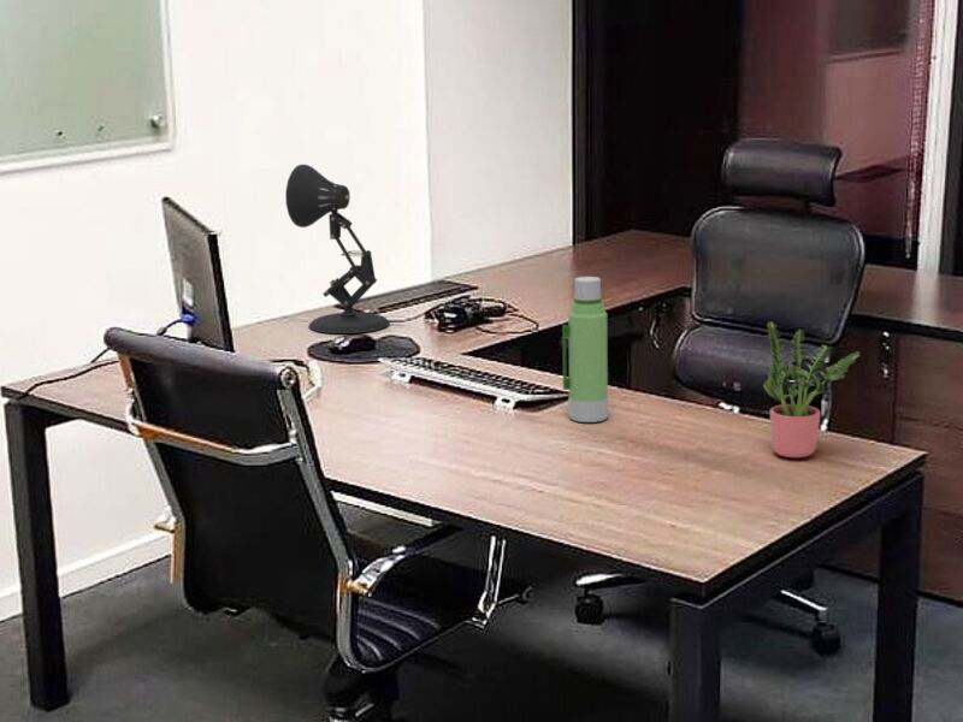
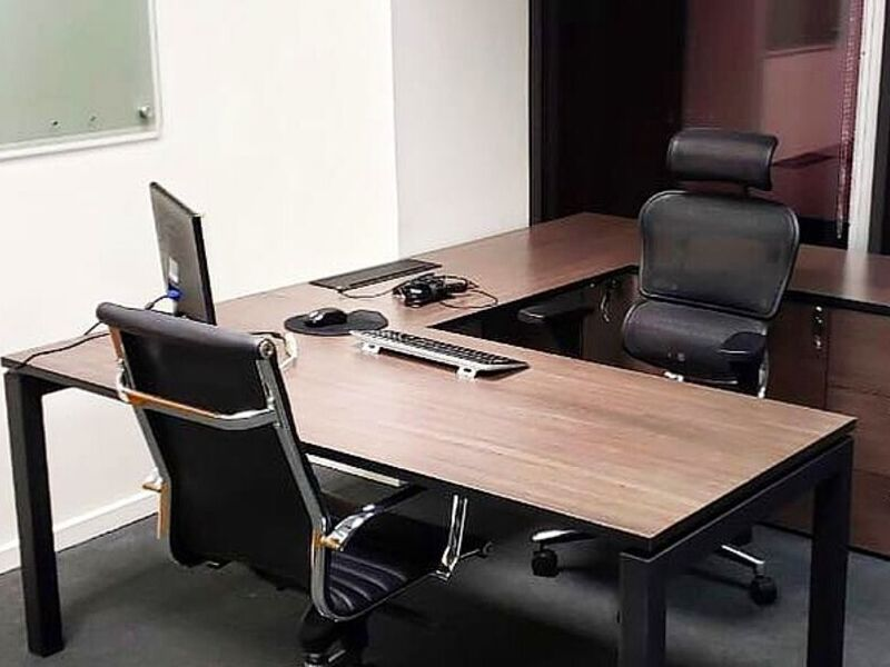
- desk lamp (342, 245)
- water bottle (586, 348)
- potted plant (804, 383)
